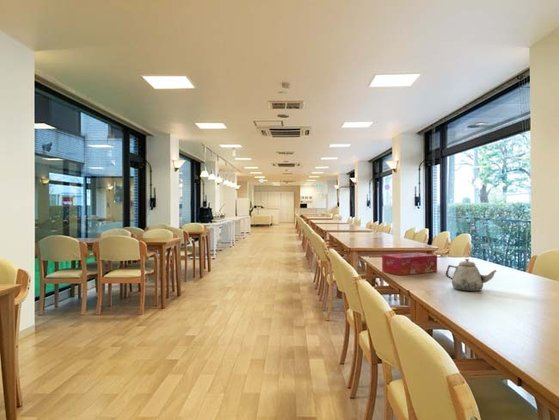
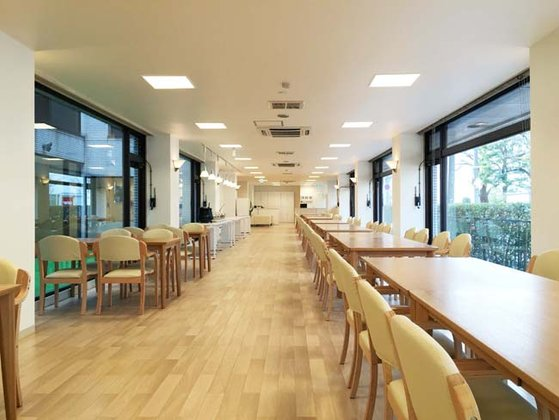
- teapot (470, 274)
- tissue box (409, 263)
